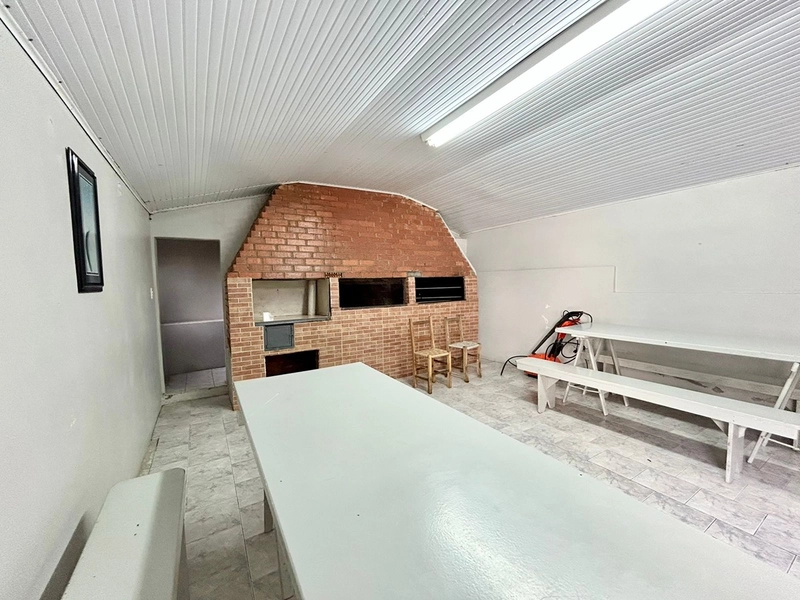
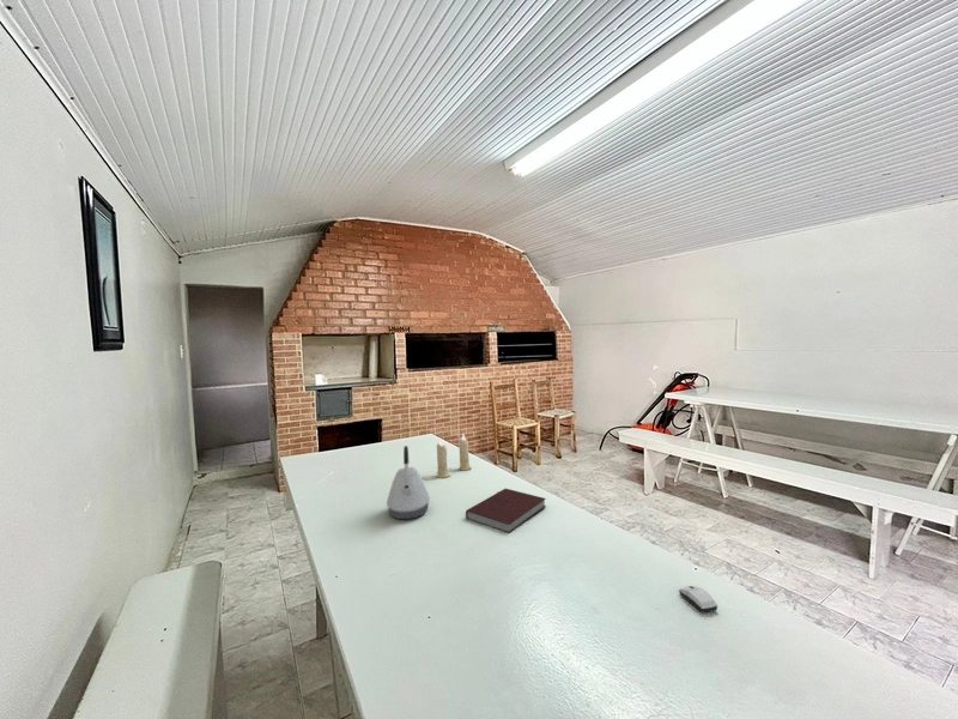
+ computer mouse (697, 596)
+ candle (460, 453)
+ kettle (407, 479)
+ notebook (507, 508)
